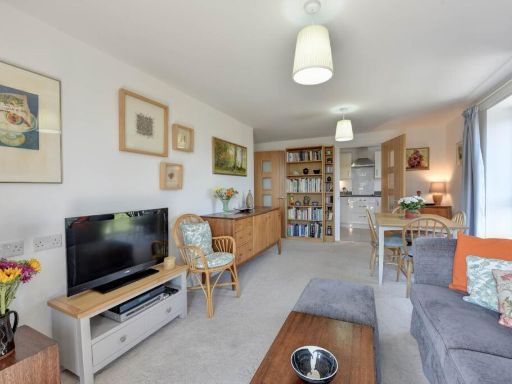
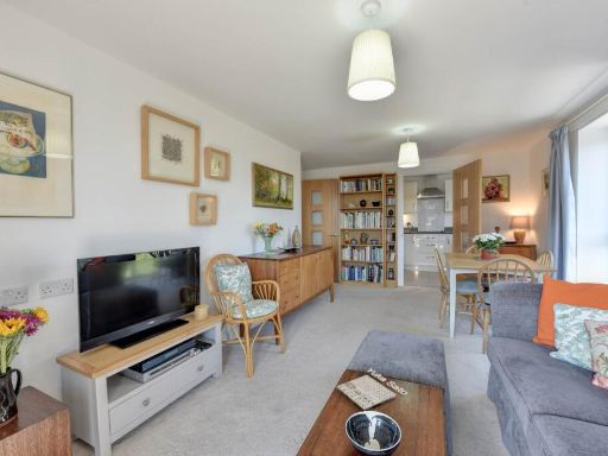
+ magazine (368, 386)
